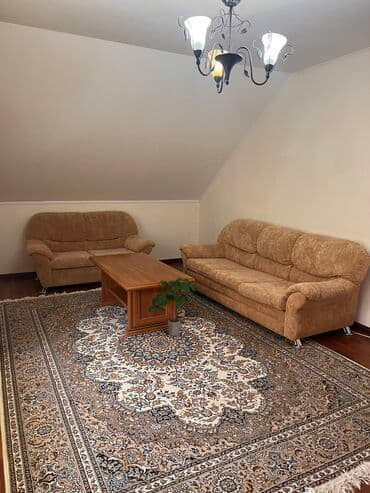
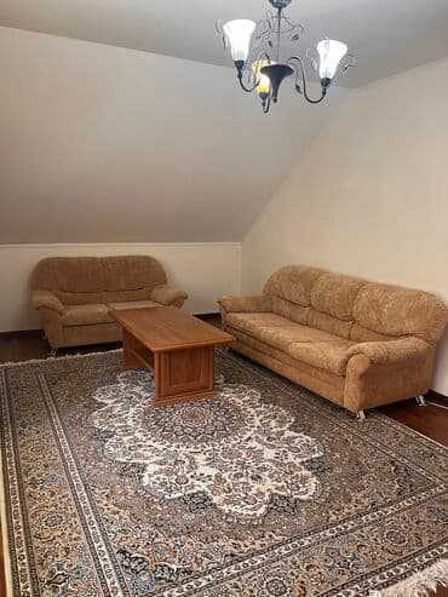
- potted plant (169, 306)
